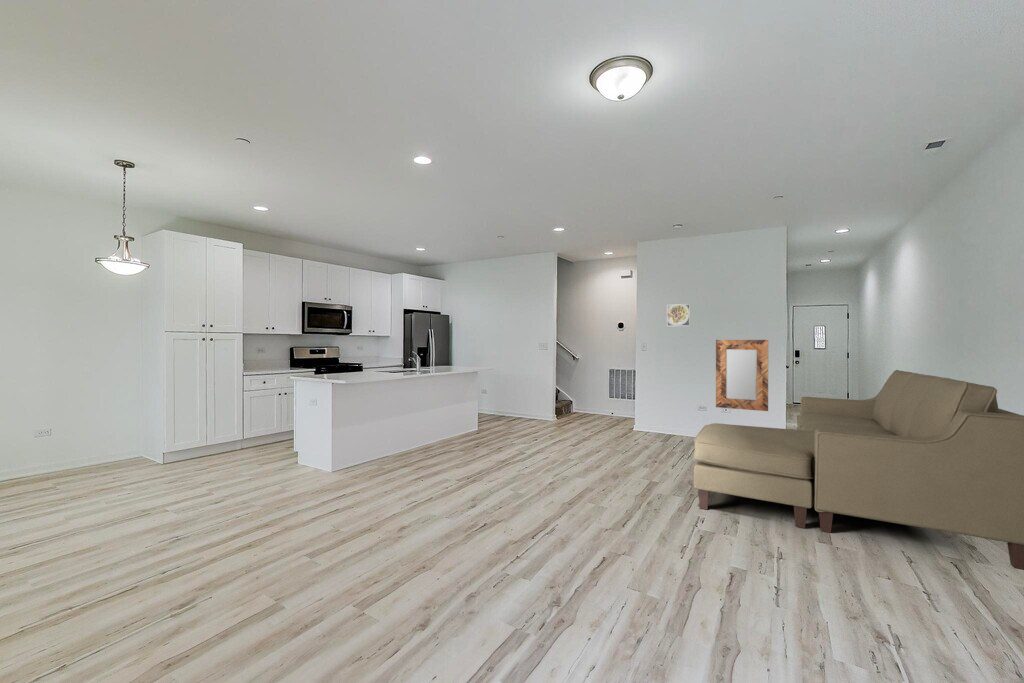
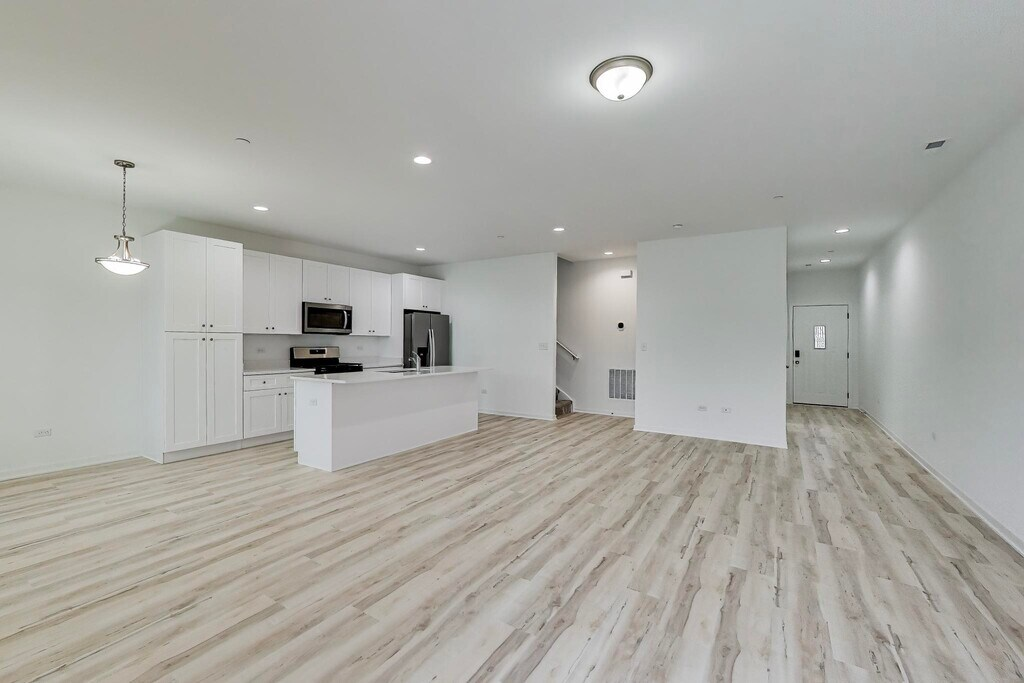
- home mirror (741, 374)
- sofa (820, 429)
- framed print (678, 315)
